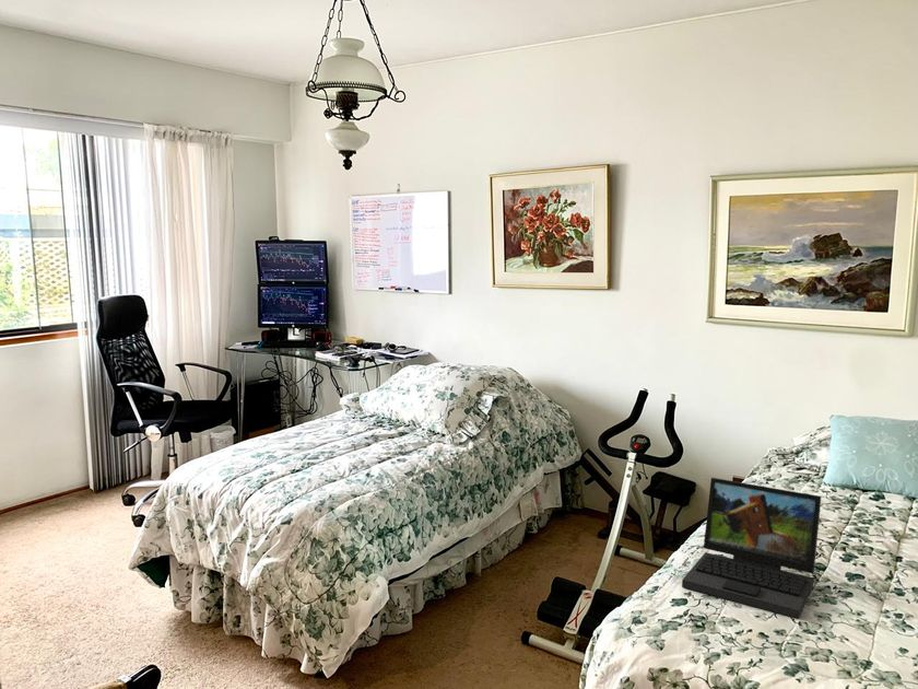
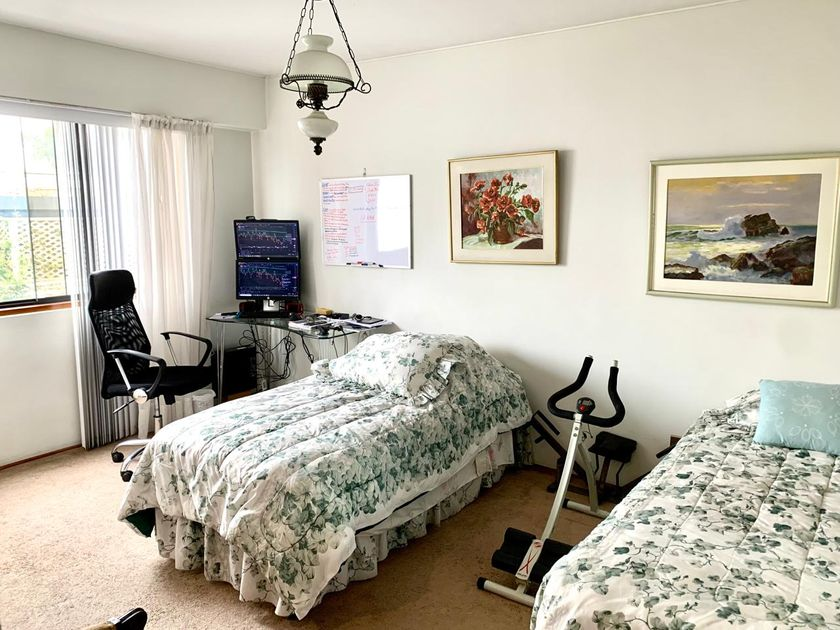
- laptop (752, 539)
